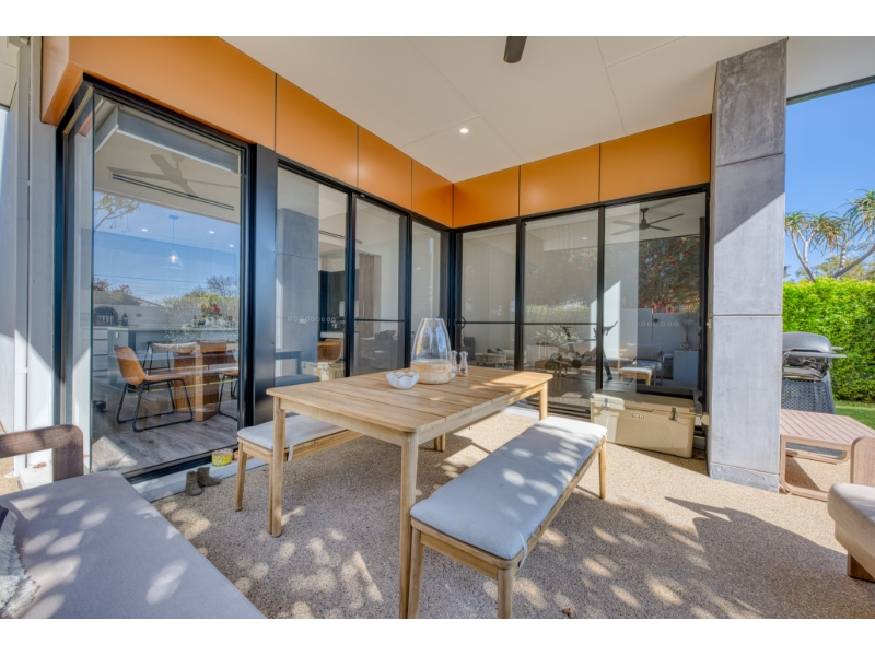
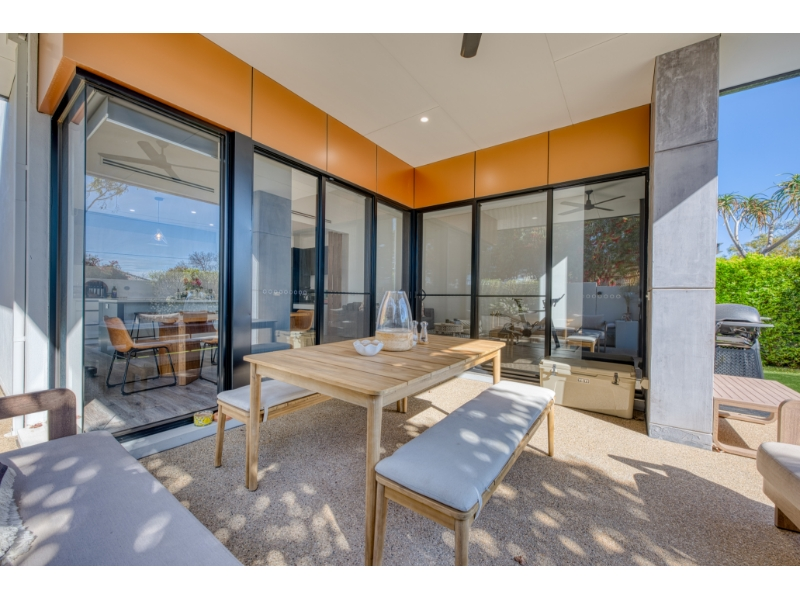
- boots (200, 479)
